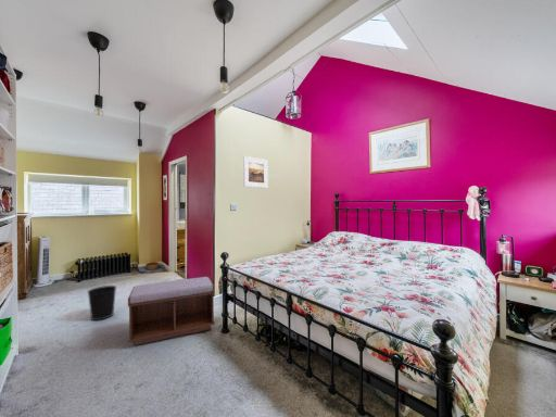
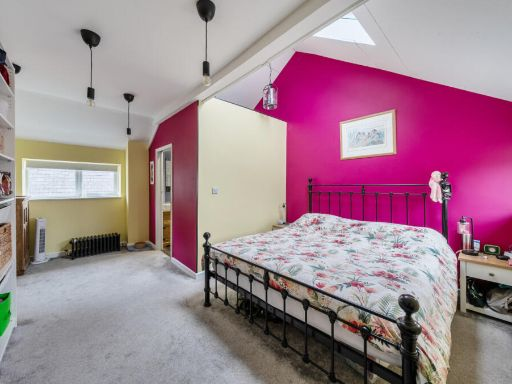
- bench (174, 306)
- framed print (255, 173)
- wastebasket (102, 302)
